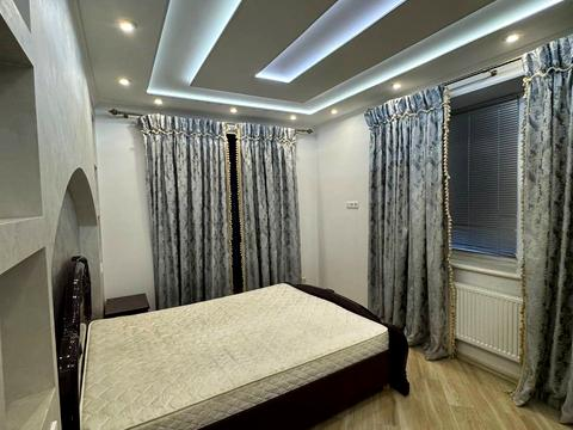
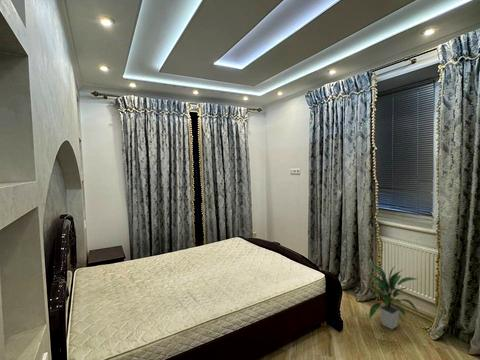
+ indoor plant (387, 294)
